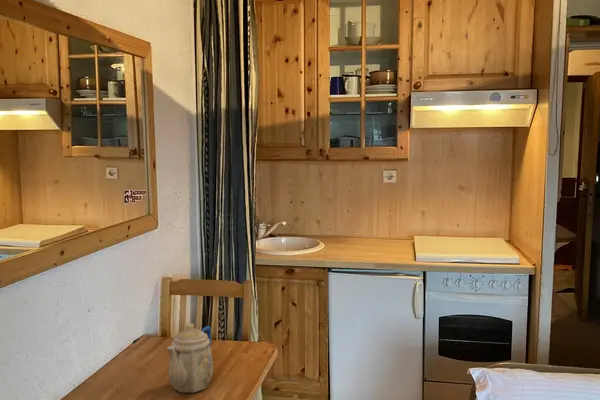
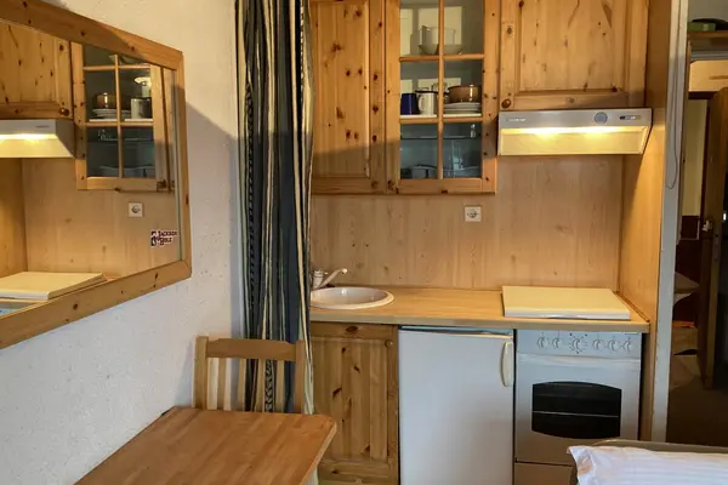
- teapot (190, 355)
